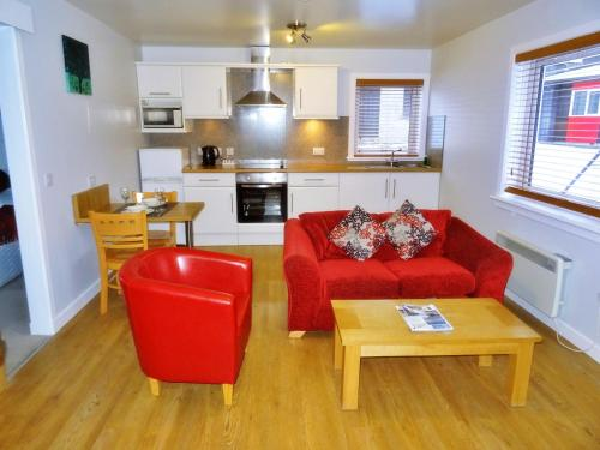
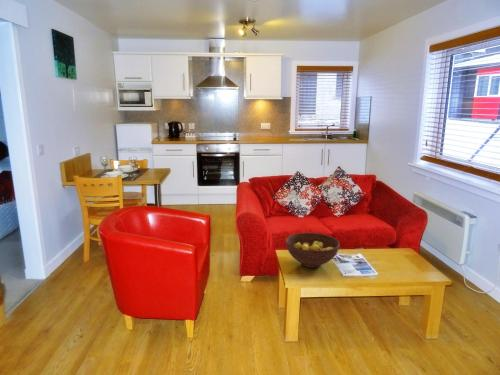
+ fruit bowl (311, 252)
